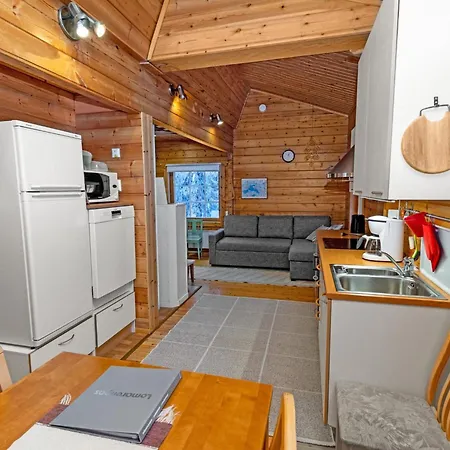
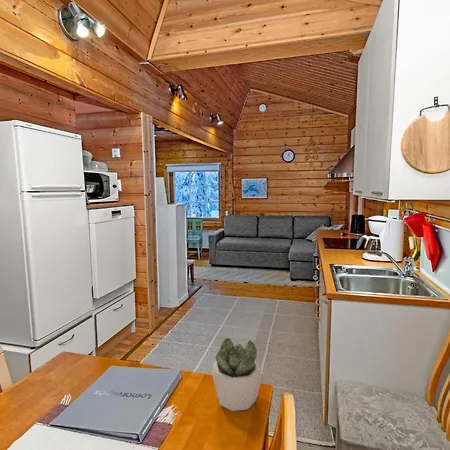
+ succulent plant (236, 372)
